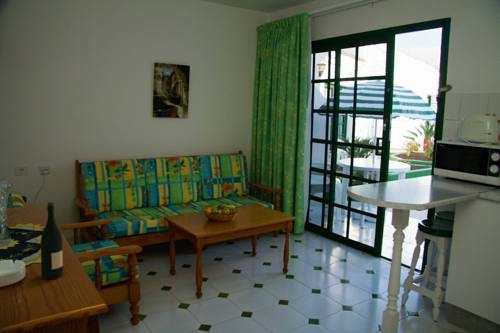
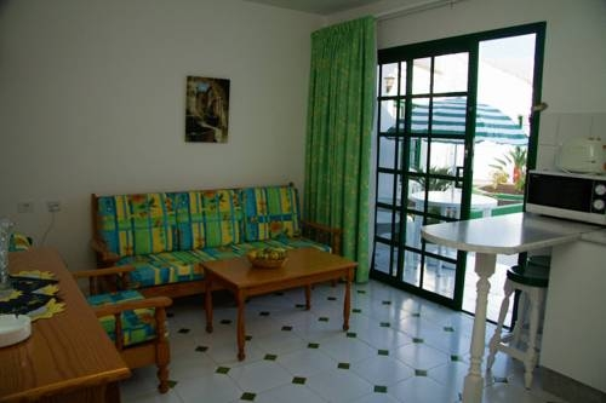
- wine bottle (51, 239)
